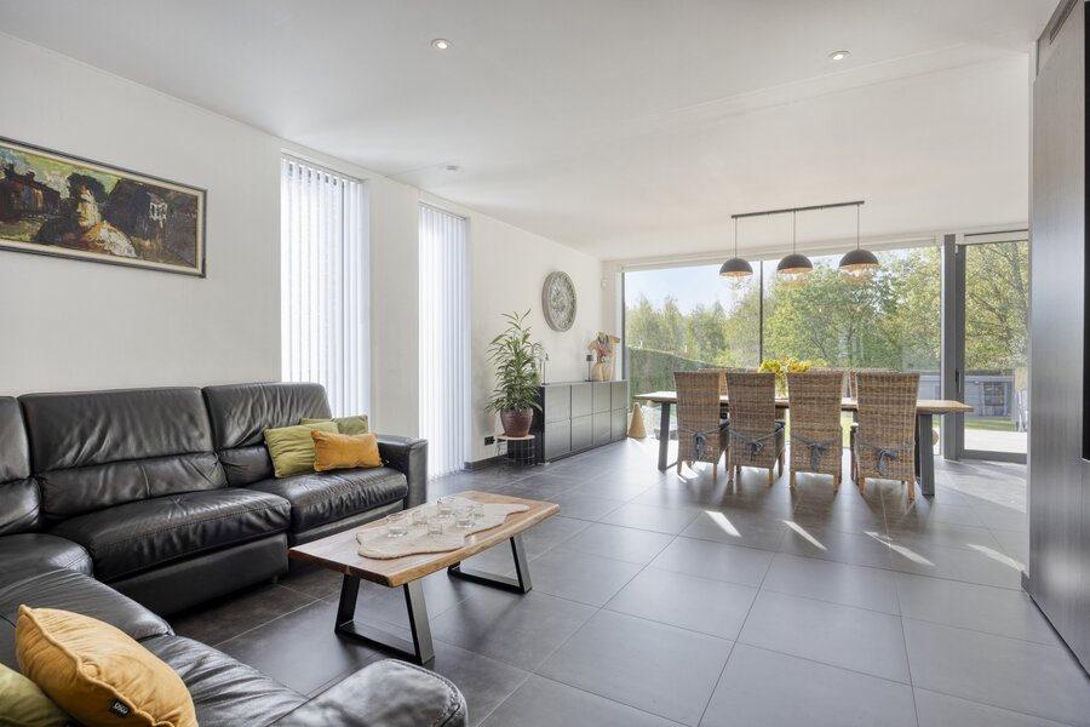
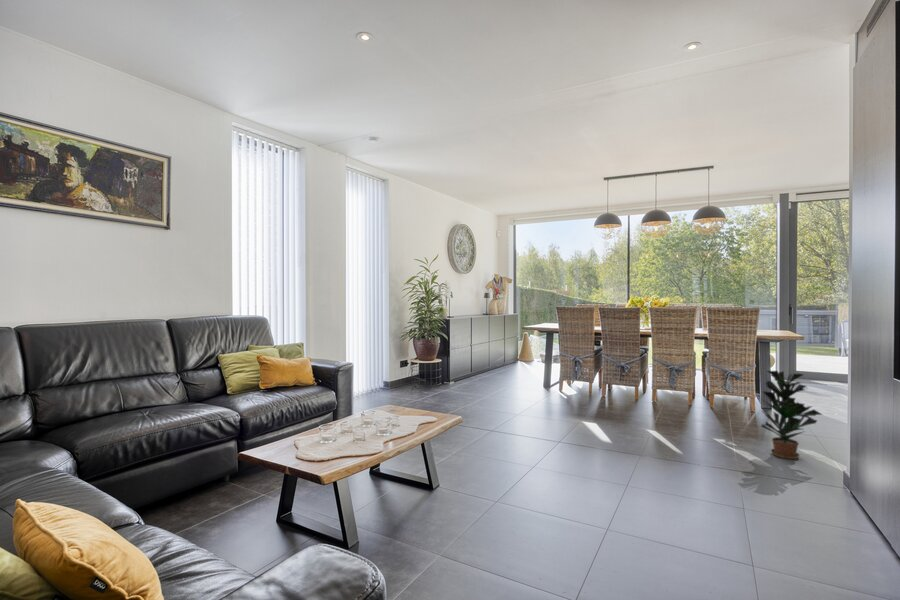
+ potted plant (791, 414)
